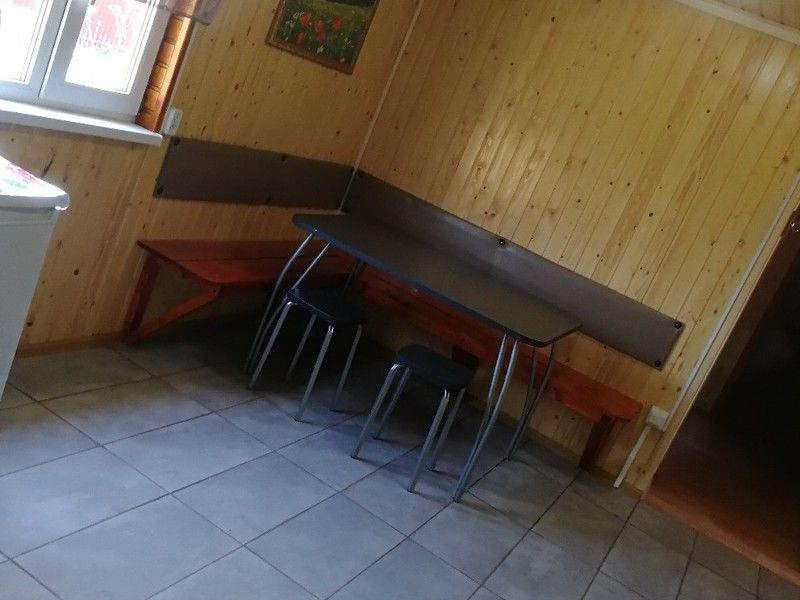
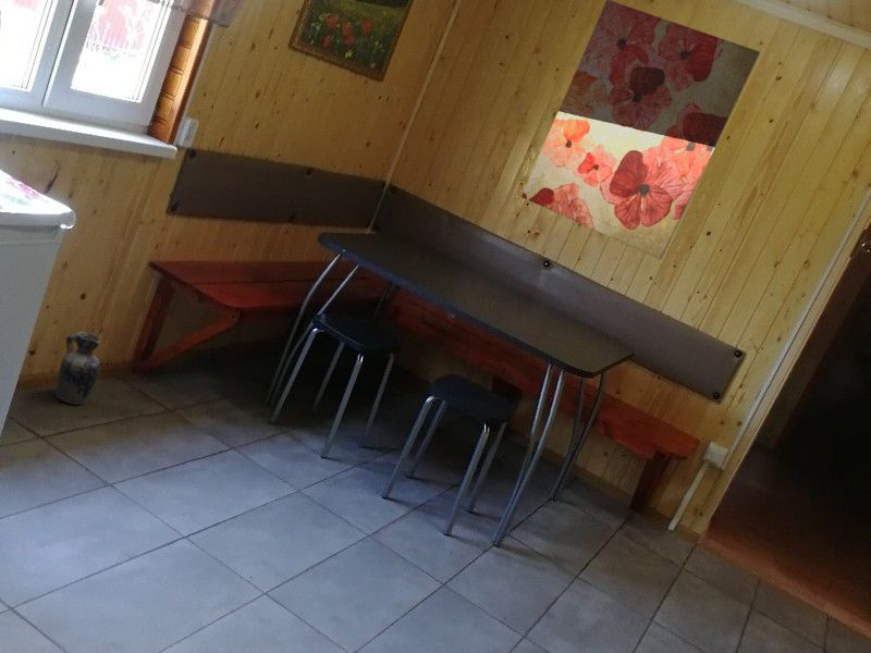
+ wall art (634, 128)
+ ceramic jug (78, 365)
